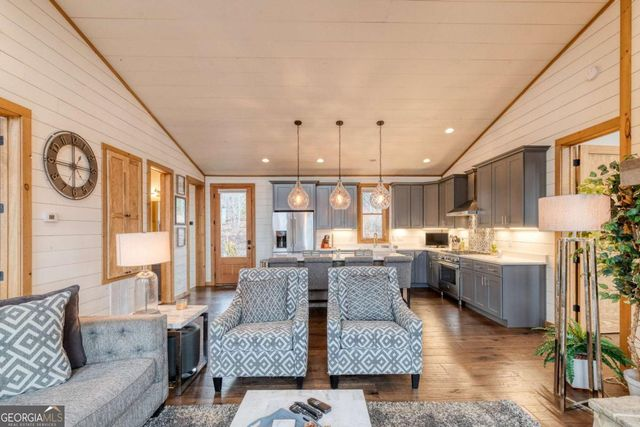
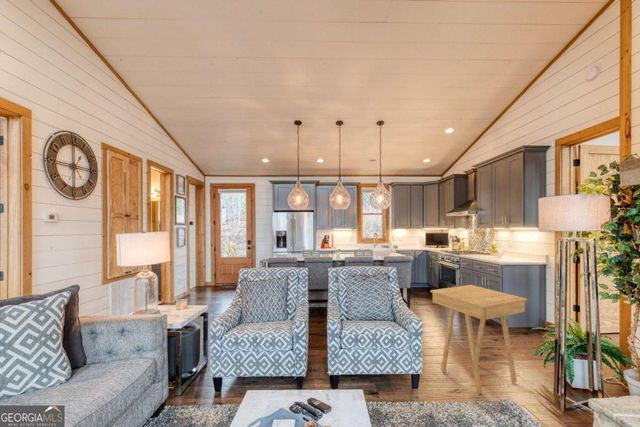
+ side table (478, 335)
